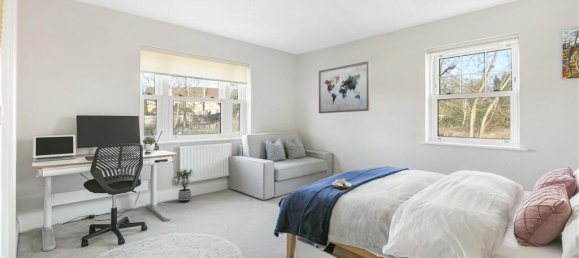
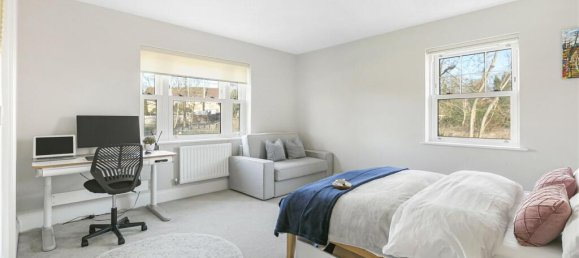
- wall art (342, 89)
- potted plant (184, 185)
